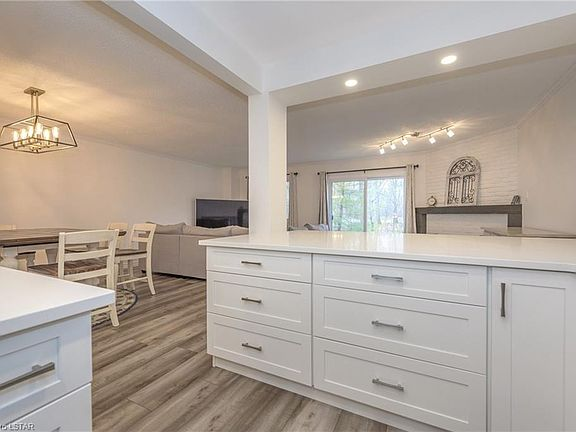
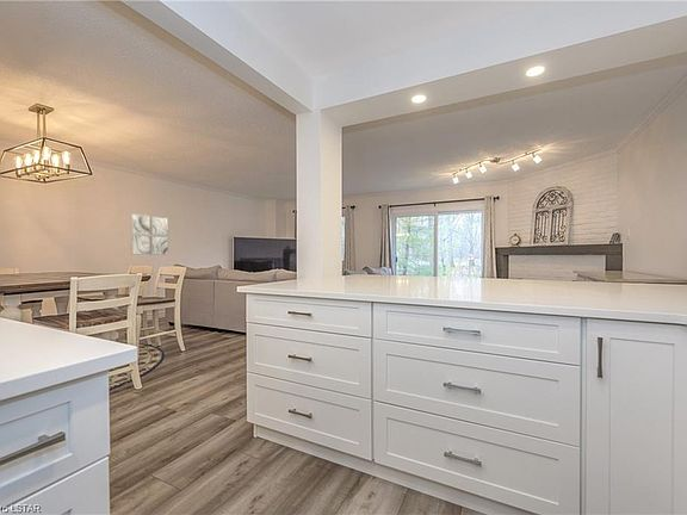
+ wall art (150, 234)
